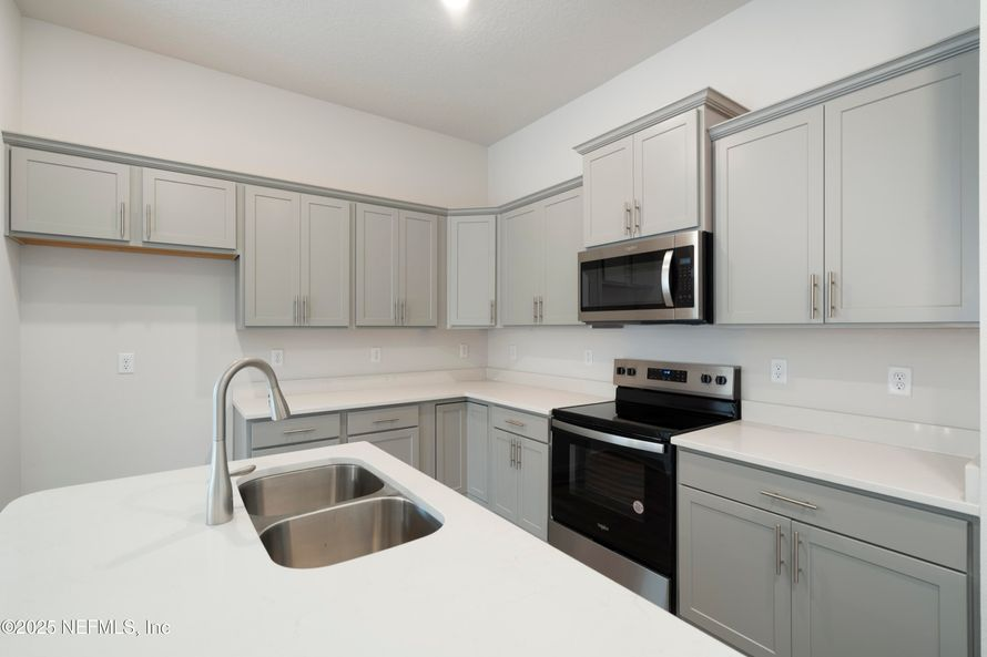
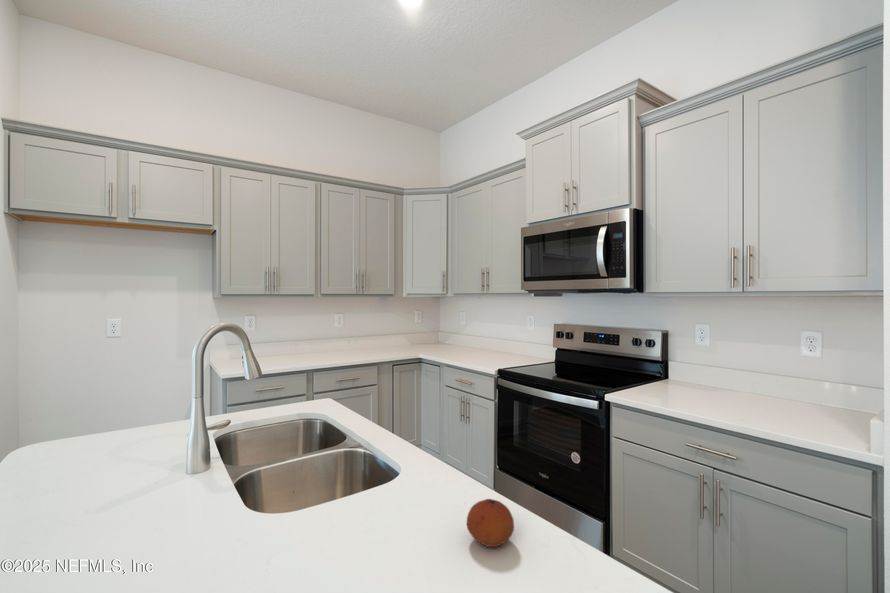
+ fruit (490, 520)
